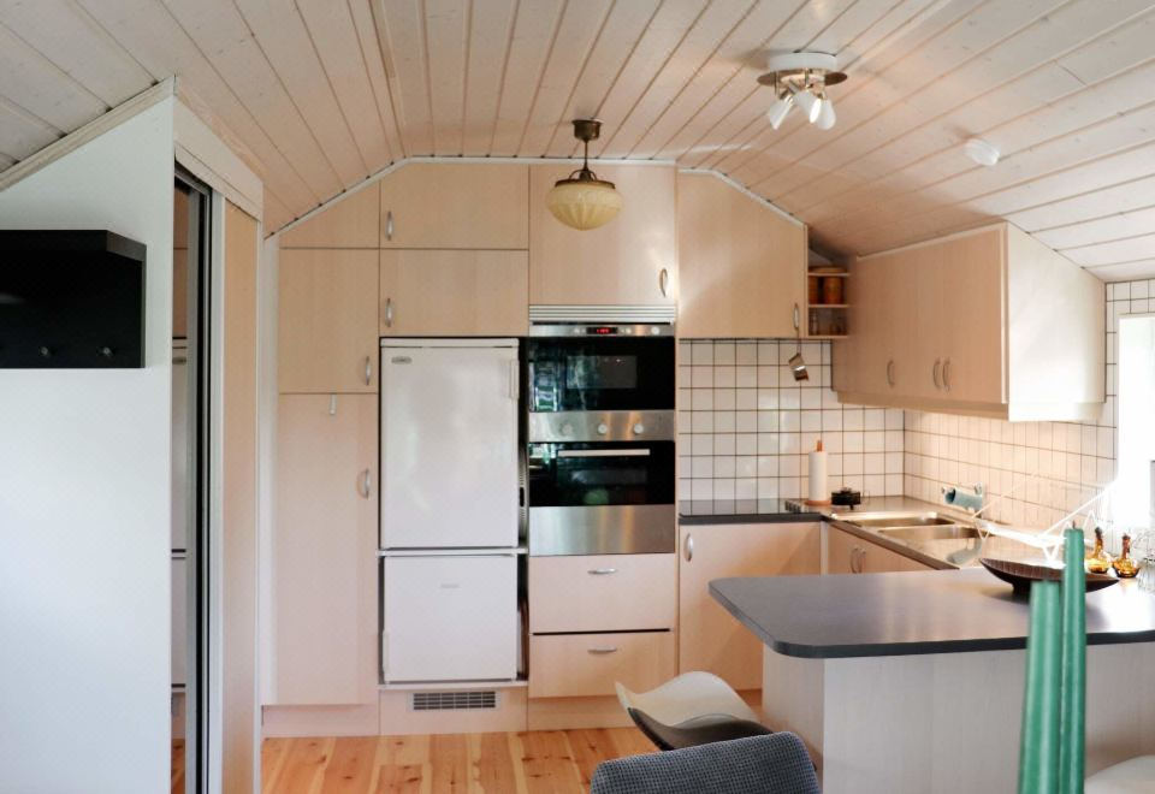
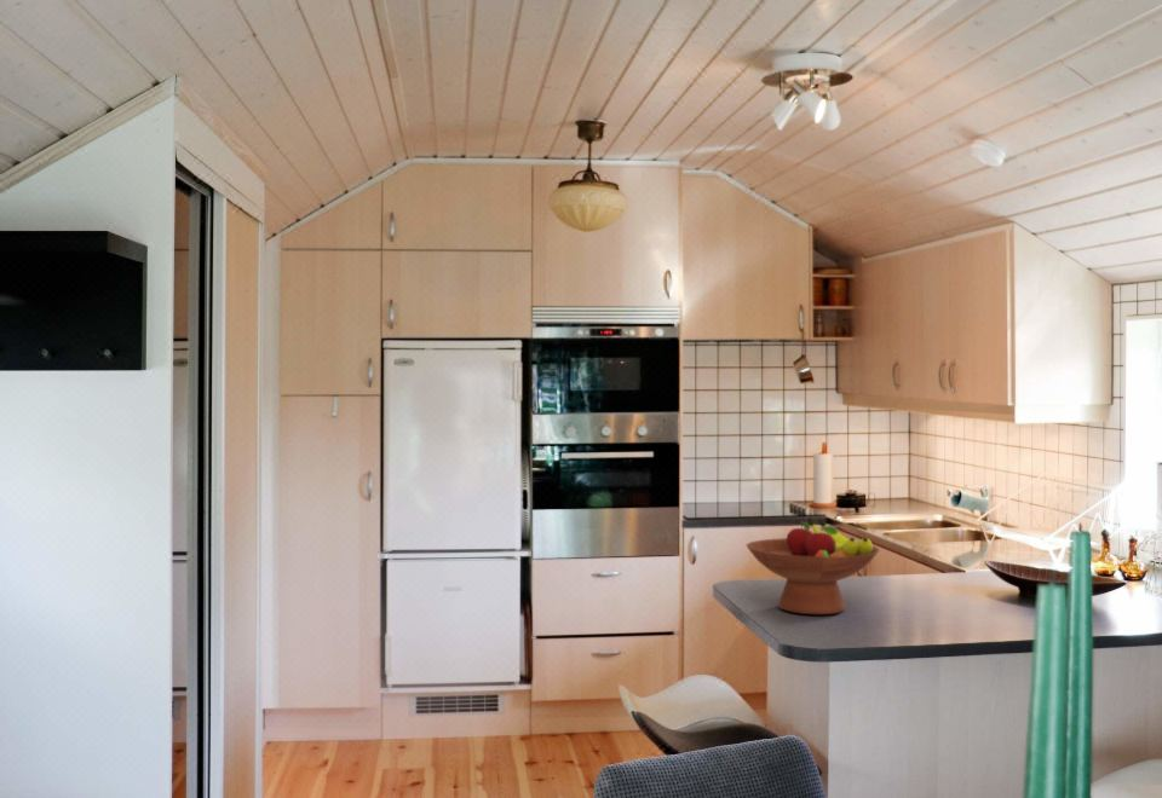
+ fruit bowl (811, 566)
